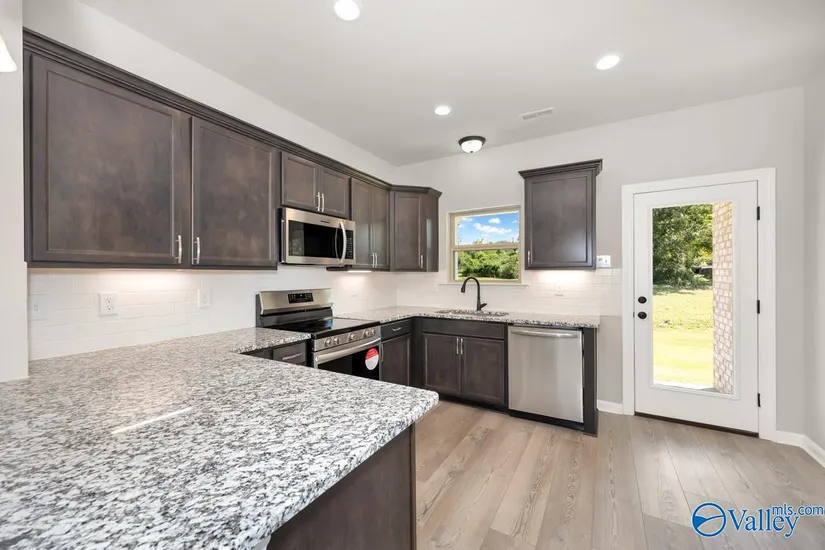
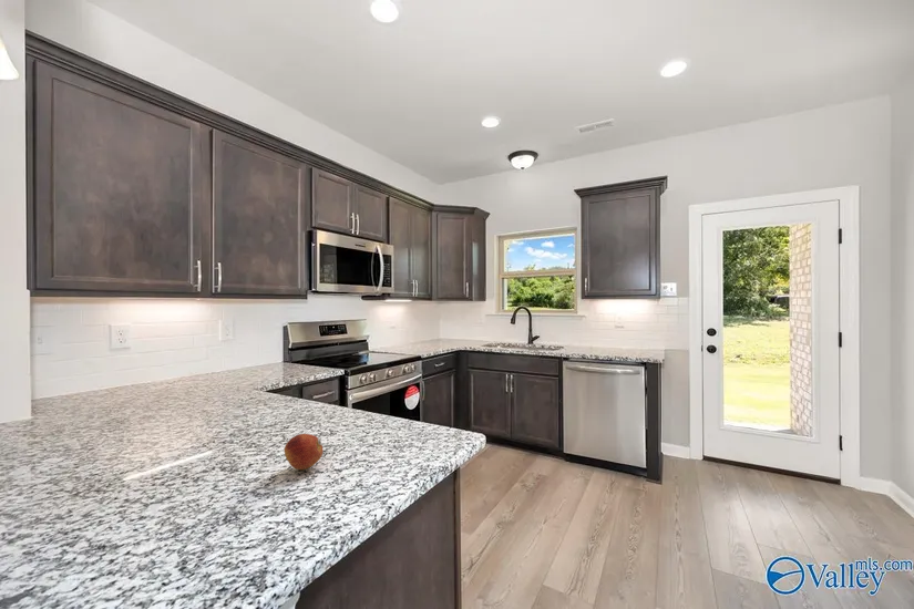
+ fruit (304, 452)
